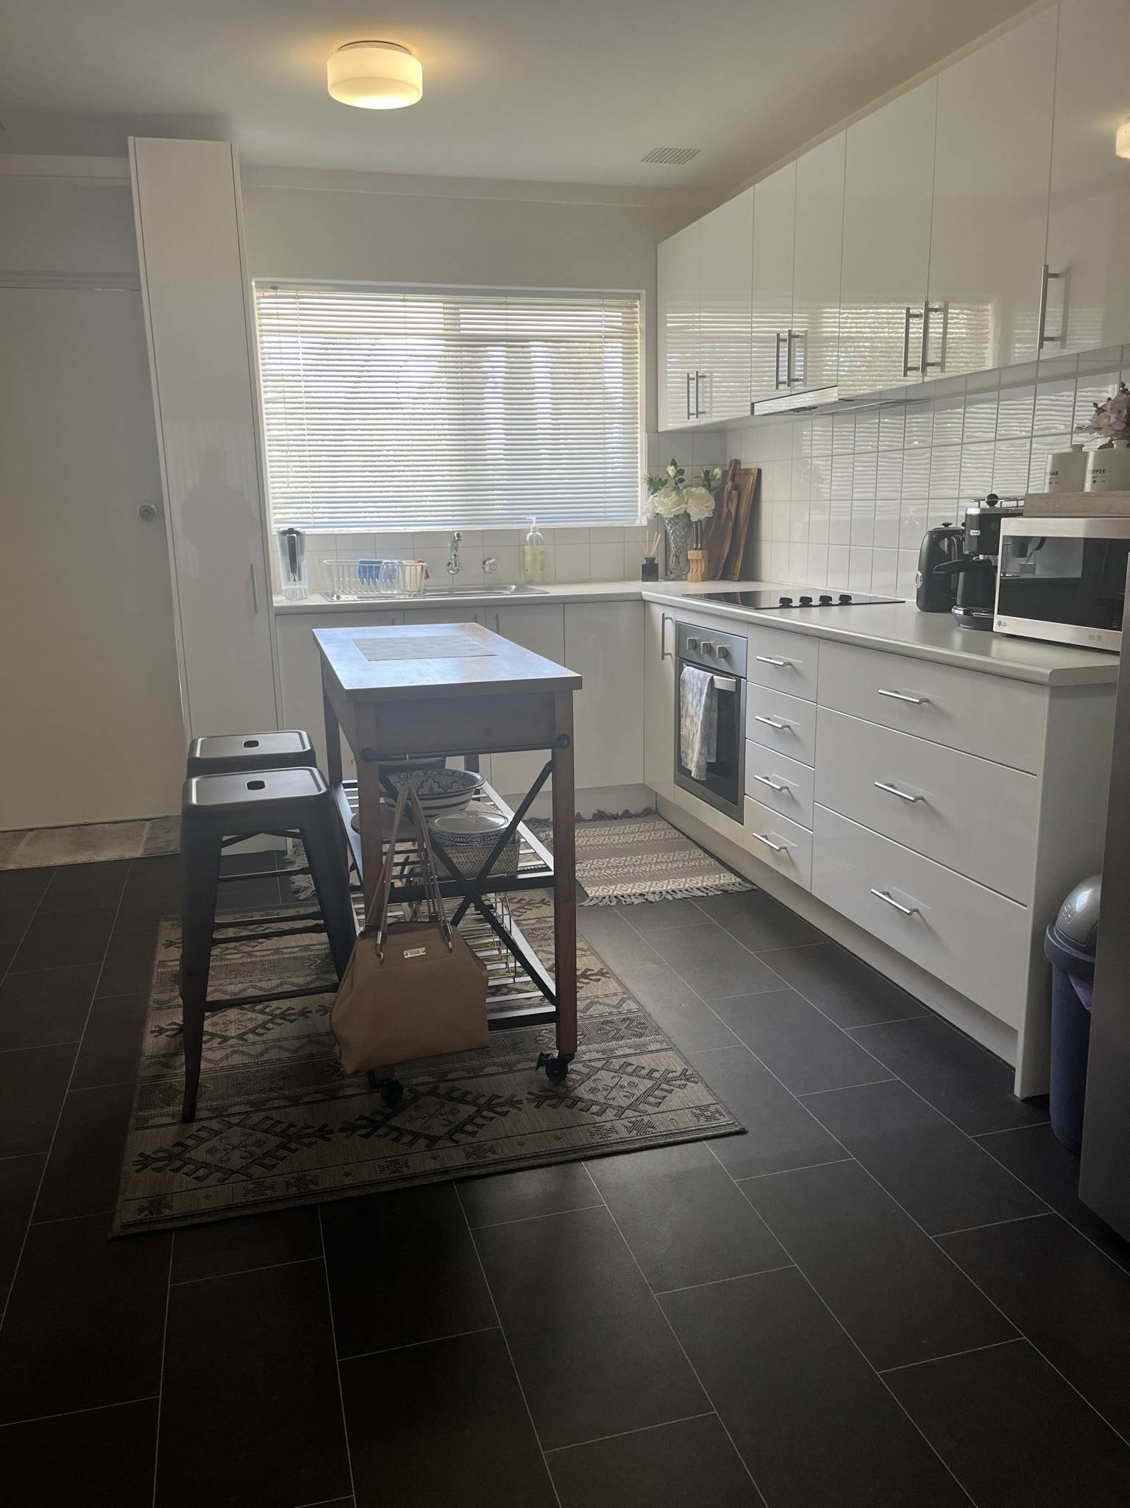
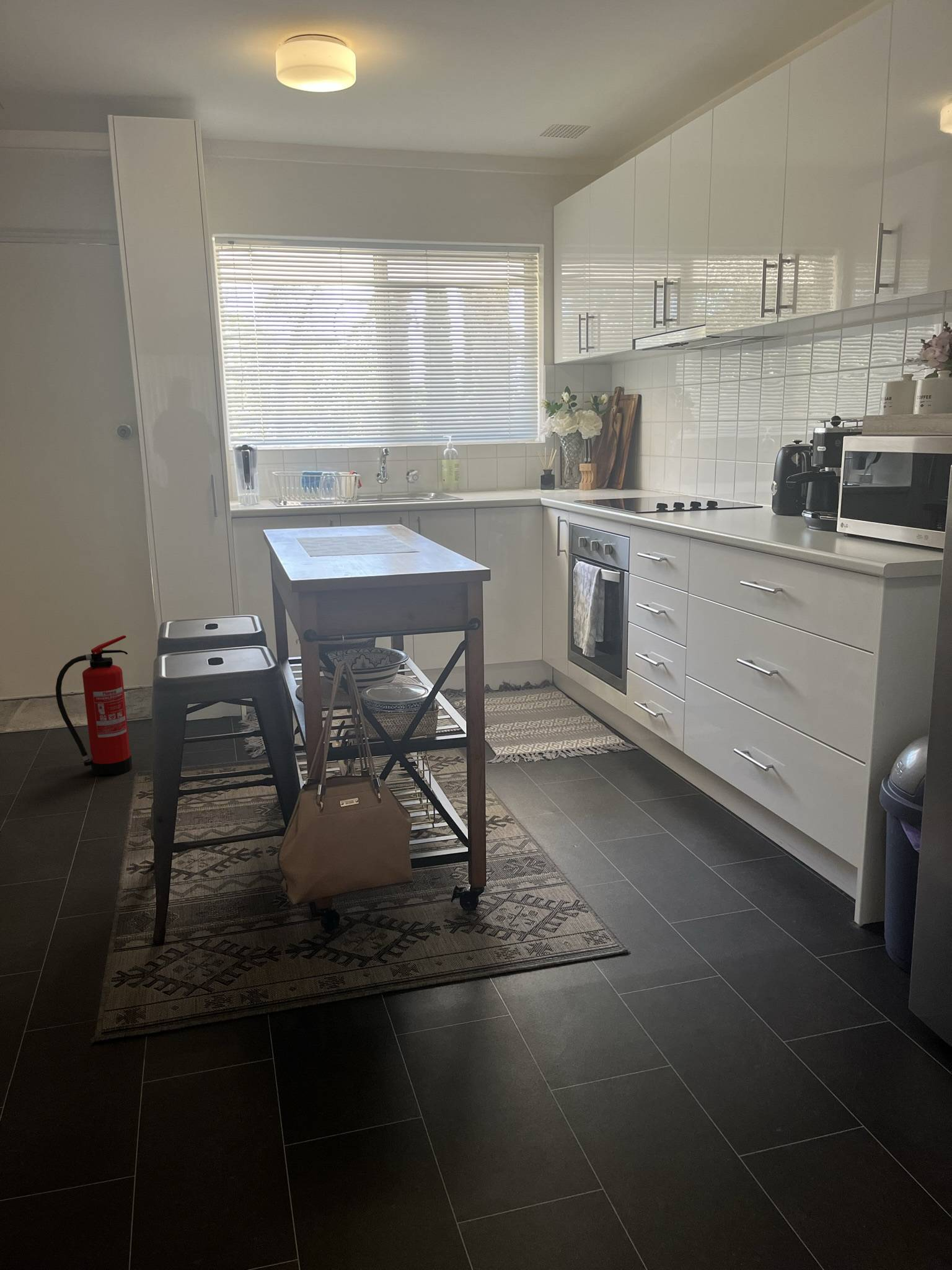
+ fire extinguisher (95, 707)
